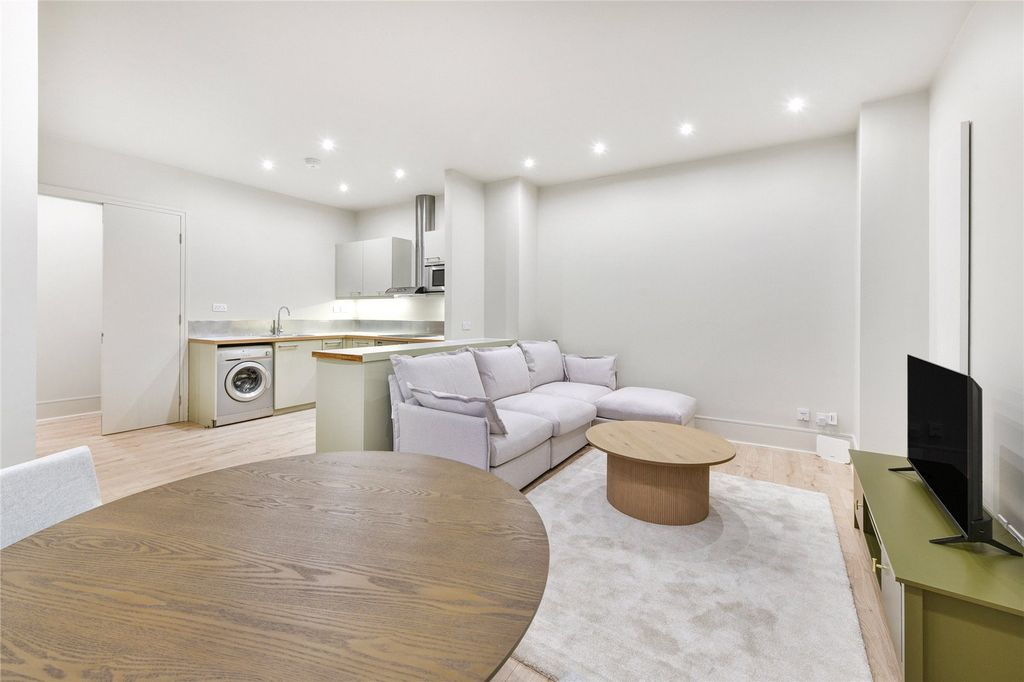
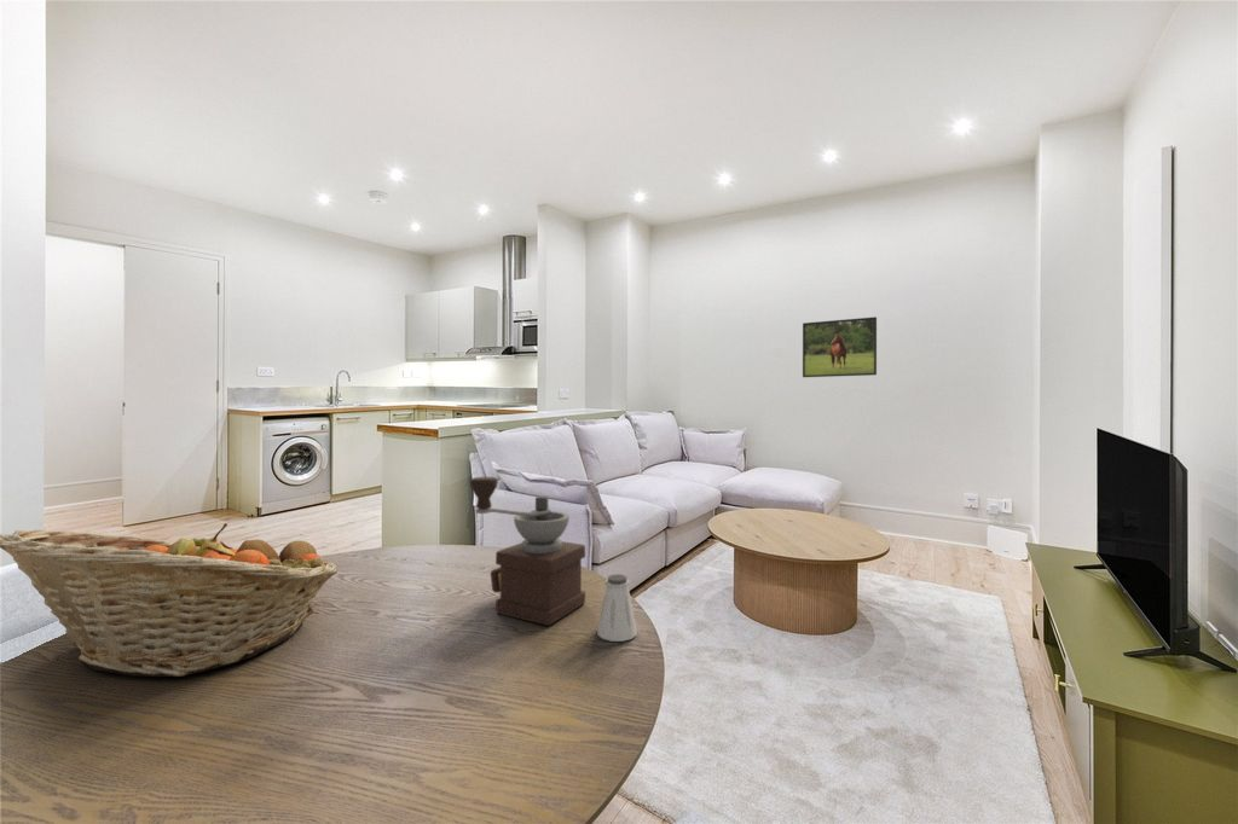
+ coffee grinder (514, 545)
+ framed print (838, 348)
+ saltshaker (617, 604)
+ fruit basket (185, 578)
